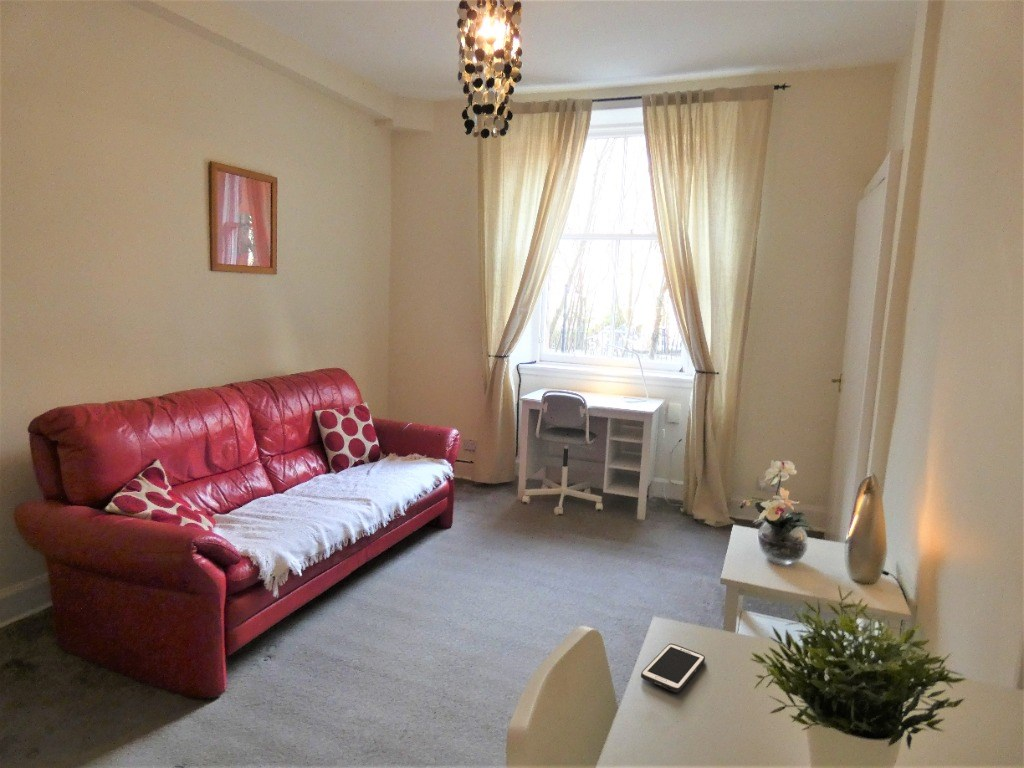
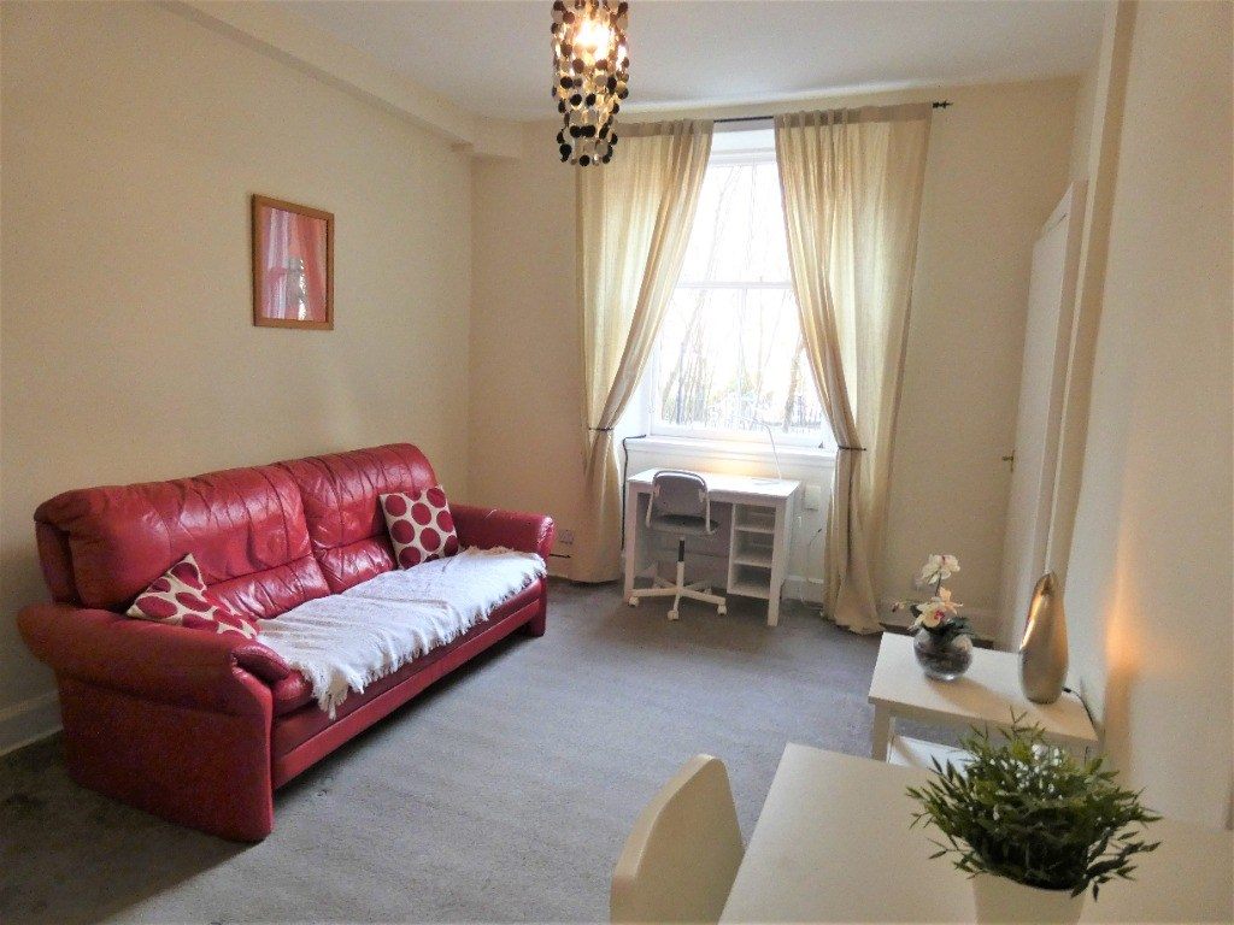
- cell phone (673, 666)
